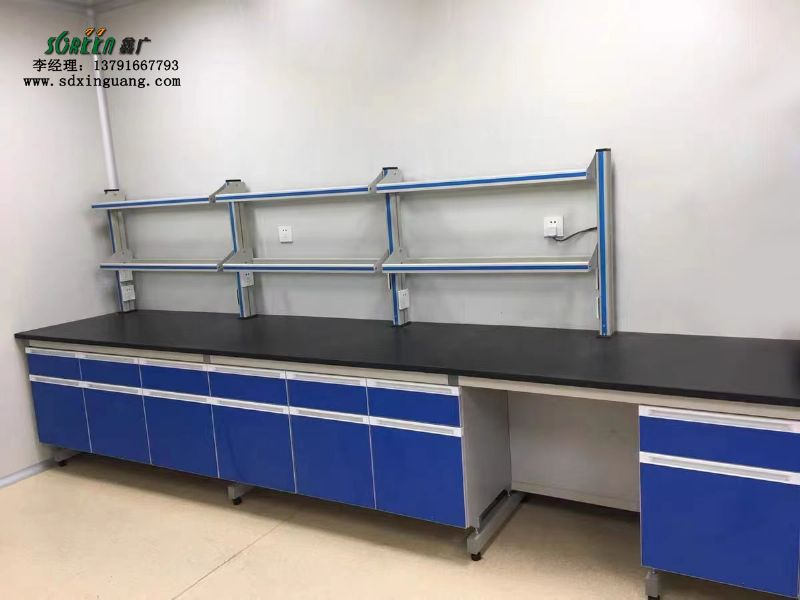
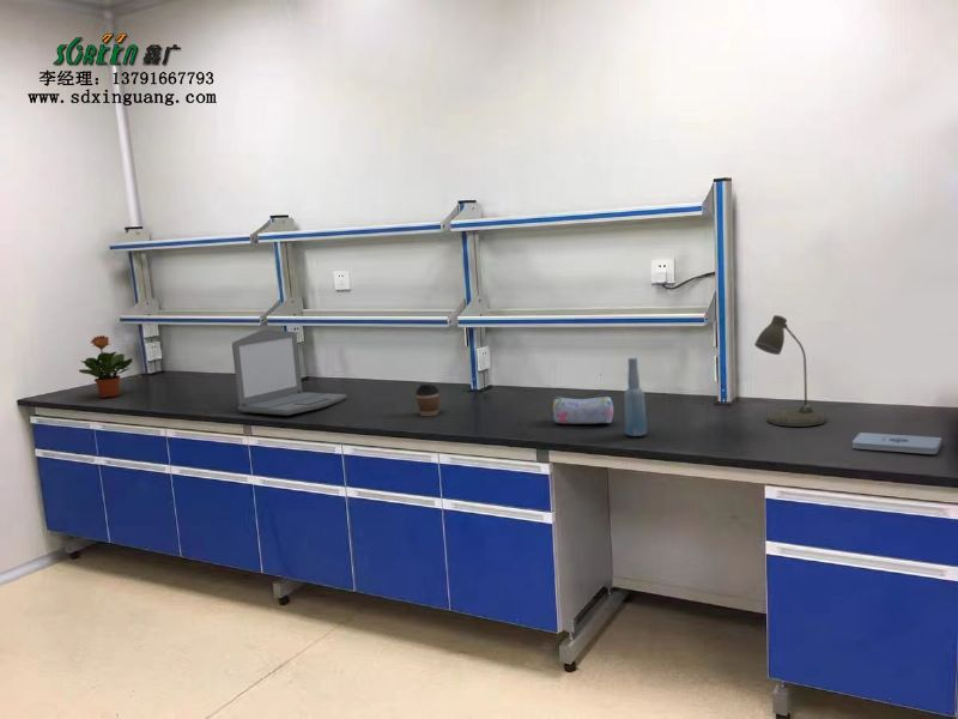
+ potted plant (104, 365)
+ desk lamp (804, 368)
+ bottle (633, 397)
+ laptop (292, 368)
+ coffee cup (428, 399)
+ pencil case (582, 409)
+ notepad (896, 442)
